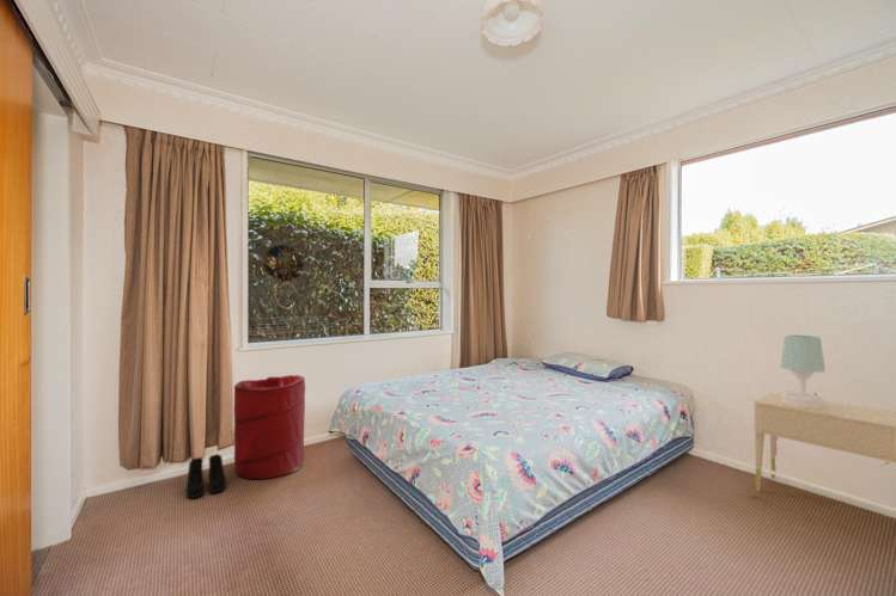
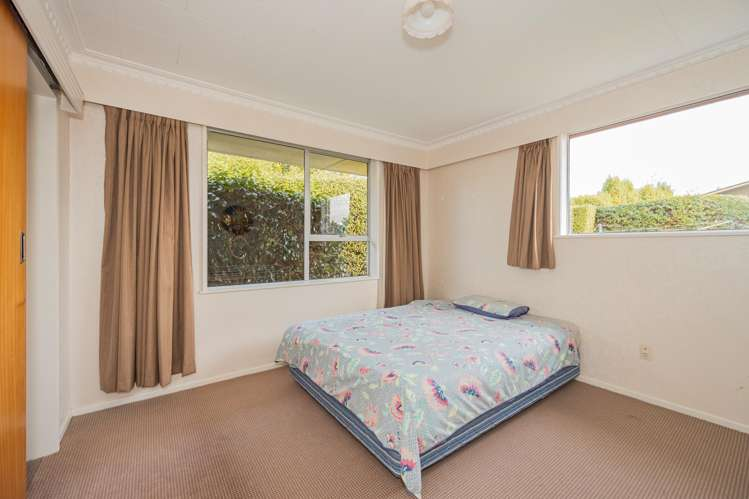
- nightstand (836, 449)
- laundry hamper (270, 420)
- table lamp (801, 369)
- boots (202, 473)
